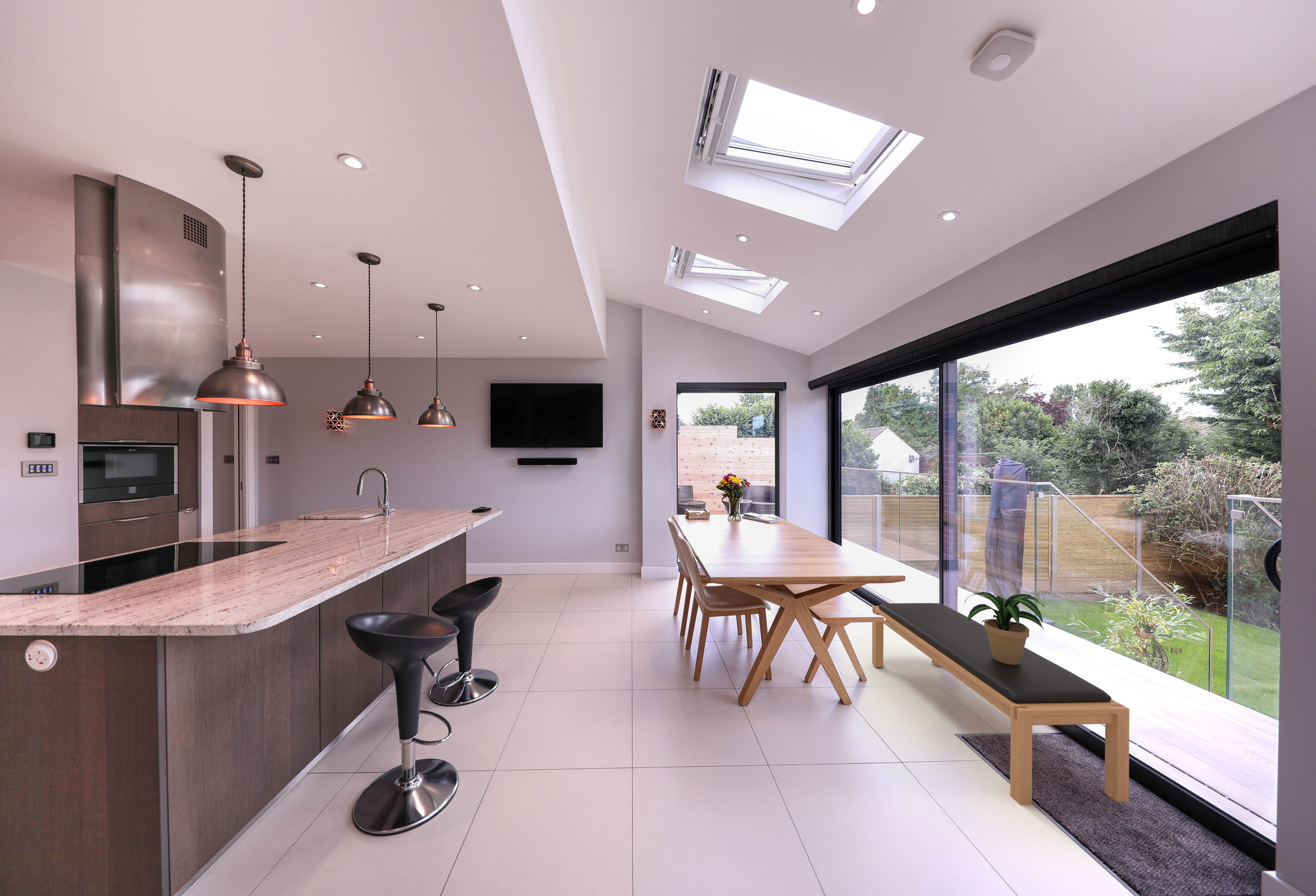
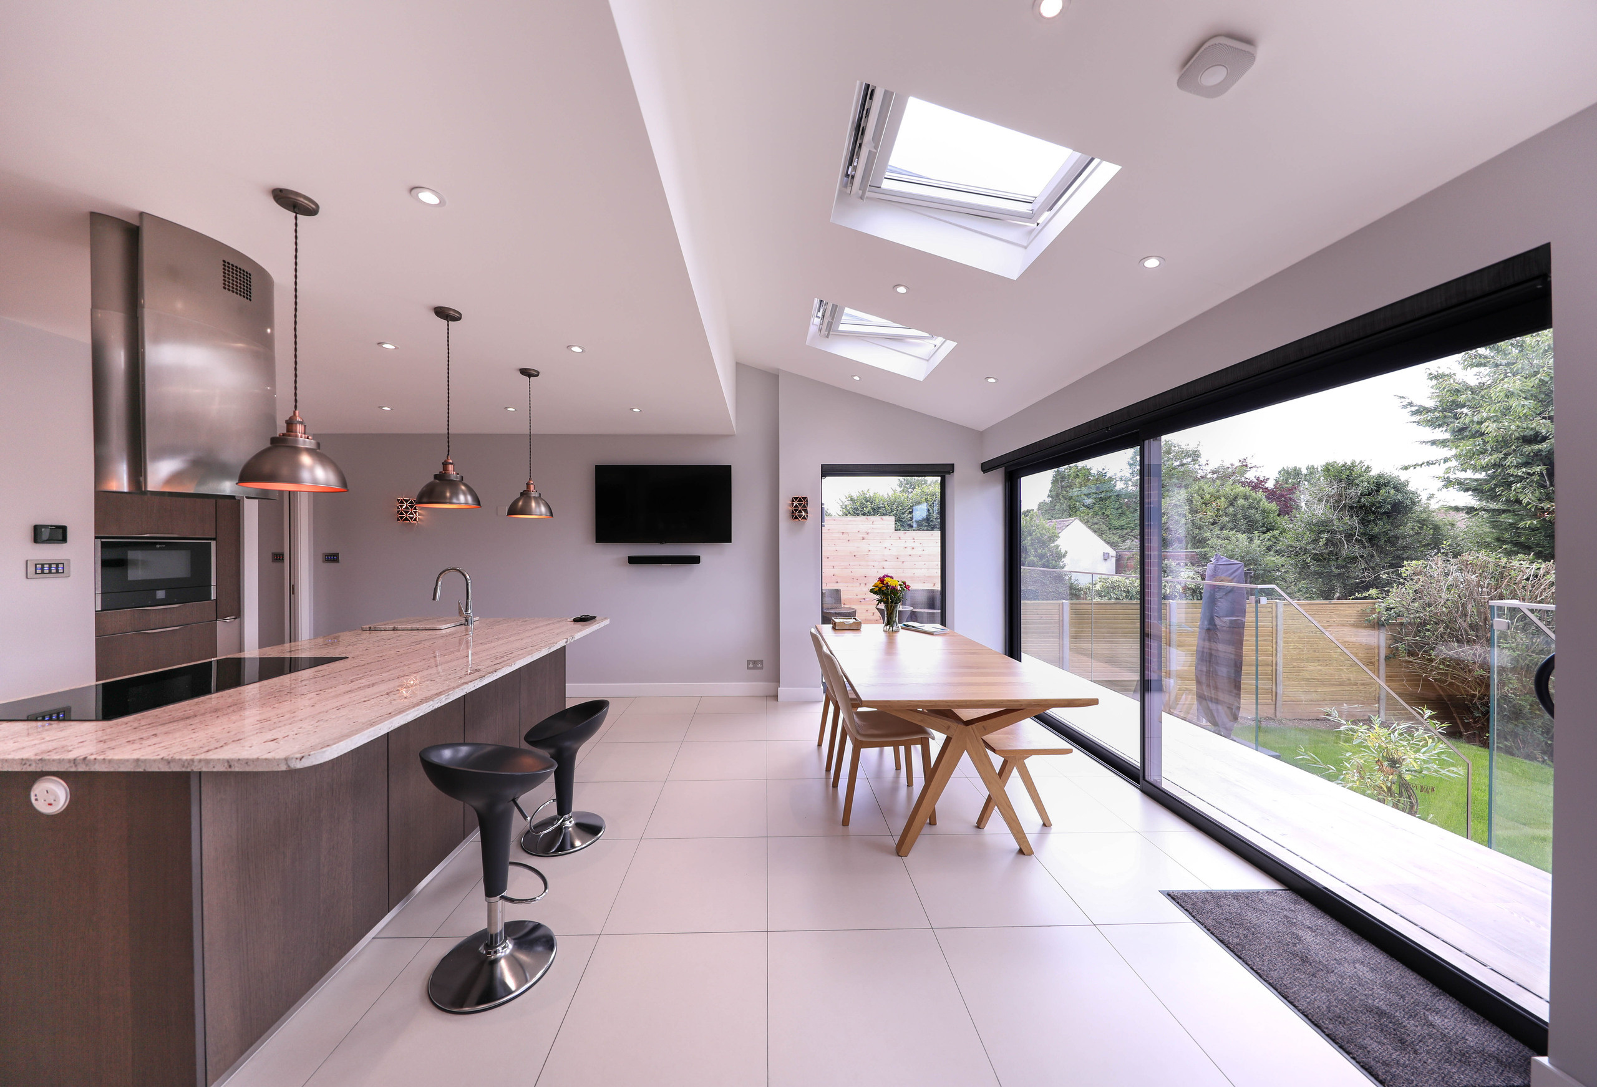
- potted plant (1007, 627)
- bench (970, 675)
